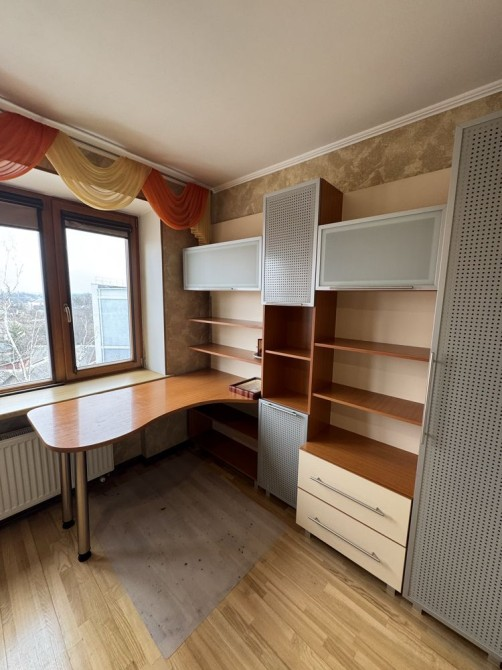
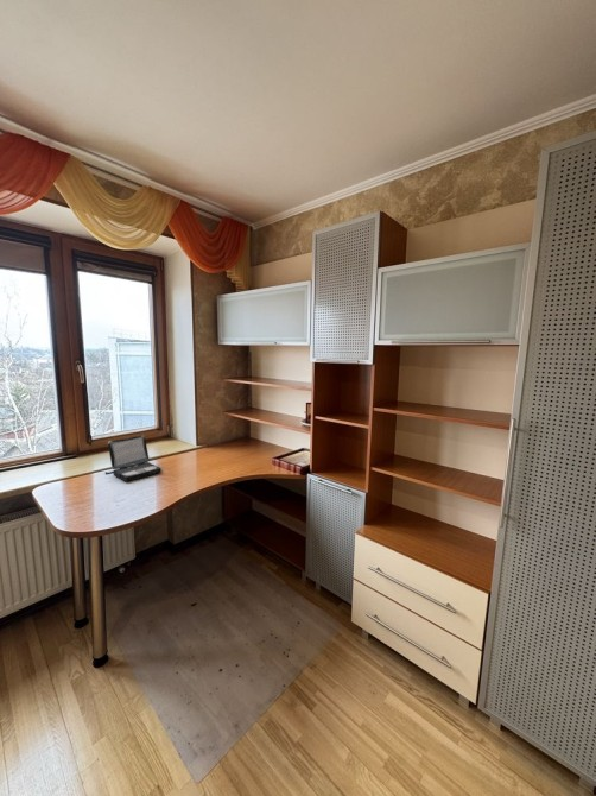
+ laptop (133, 456)
